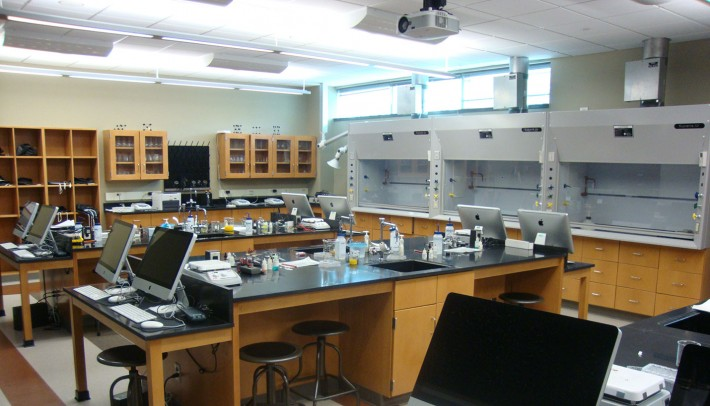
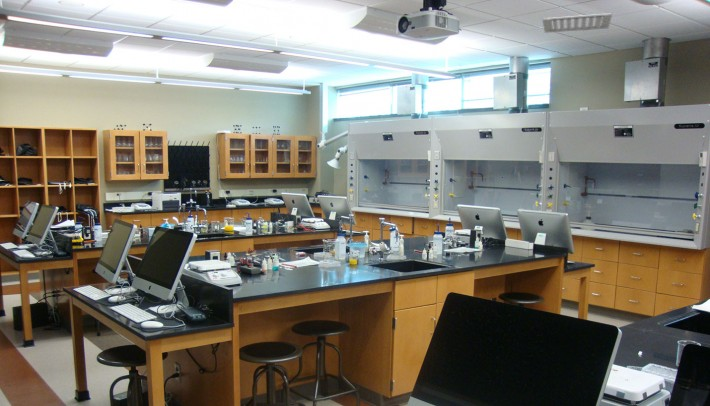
+ ceiling vent (576, 23)
